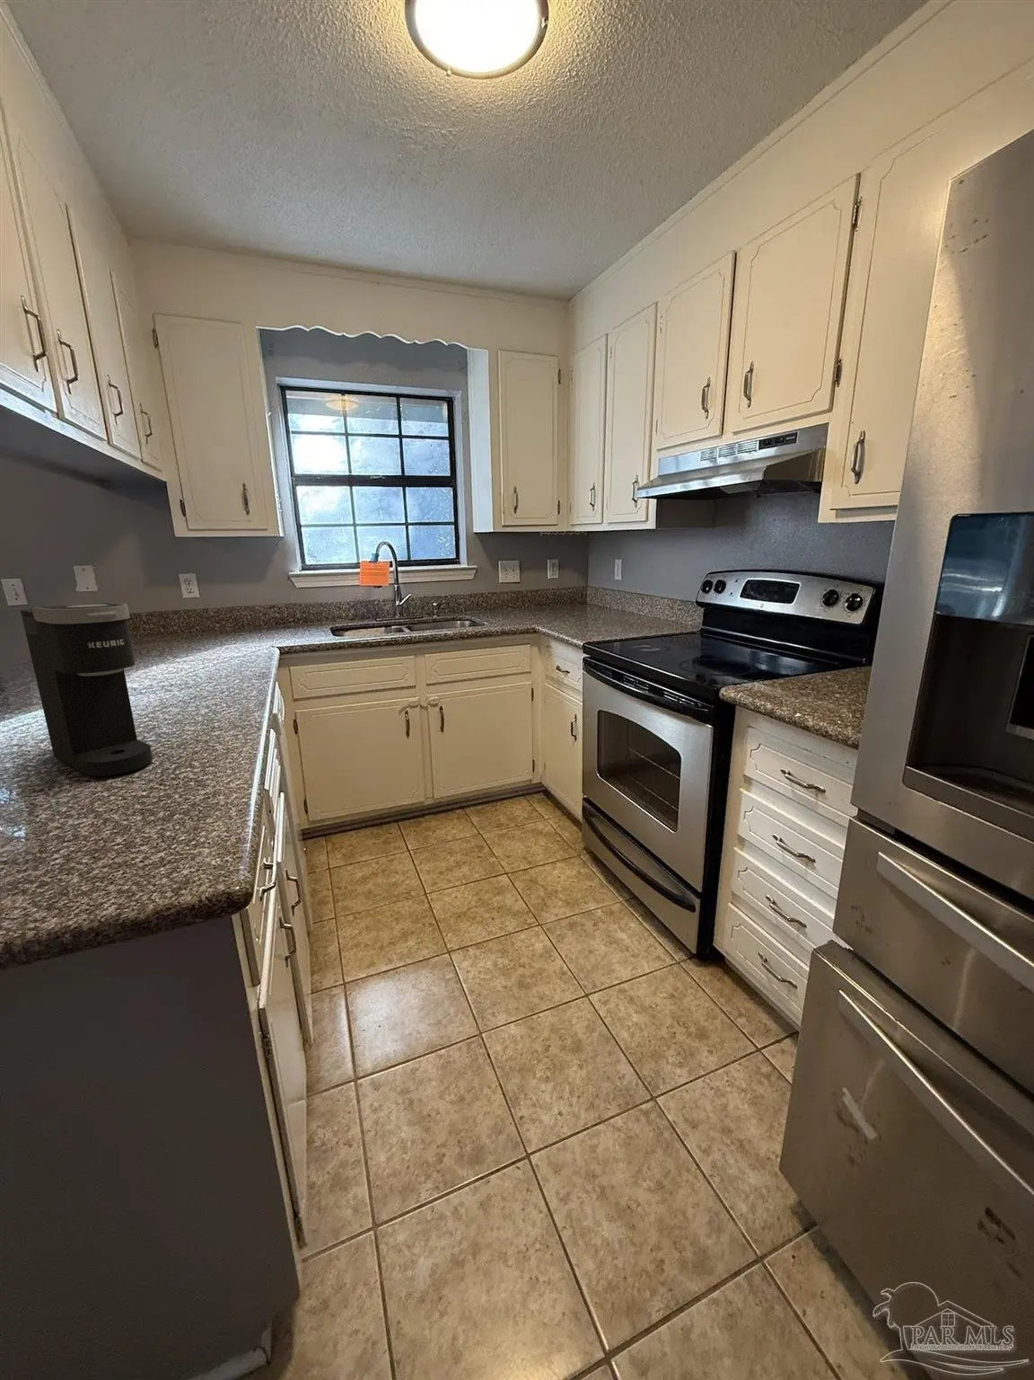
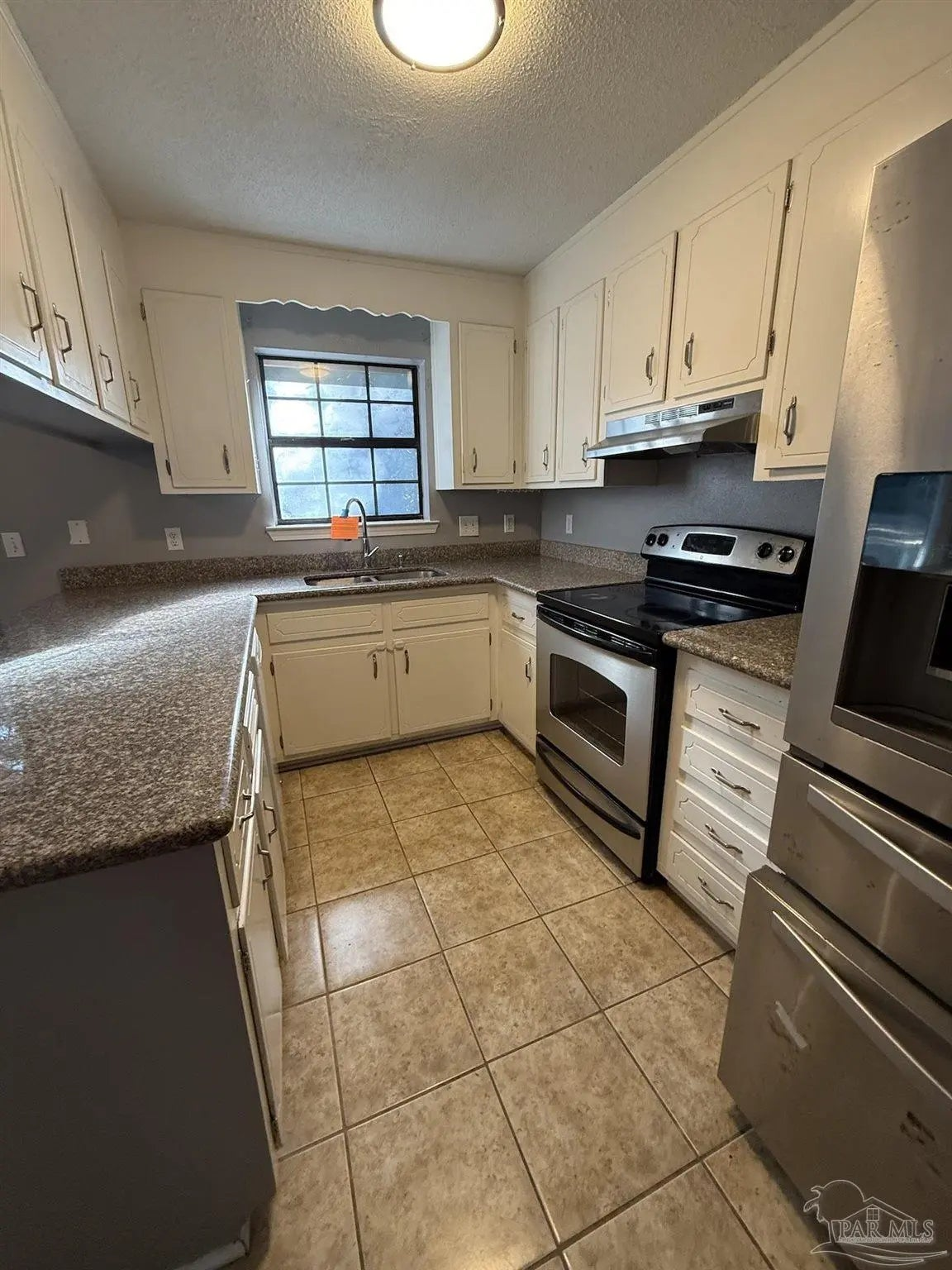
- coffee maker (88, 683)
